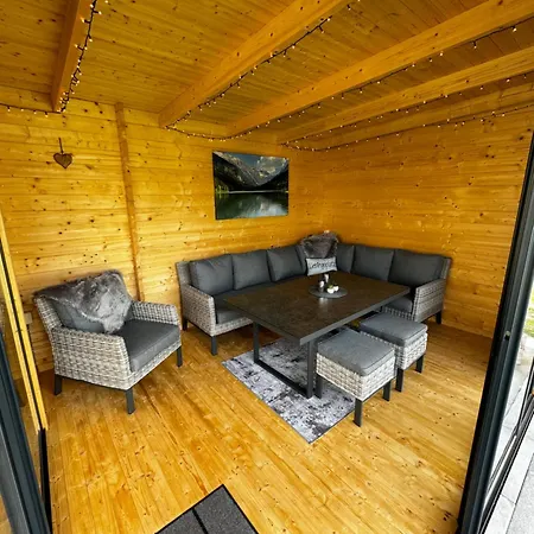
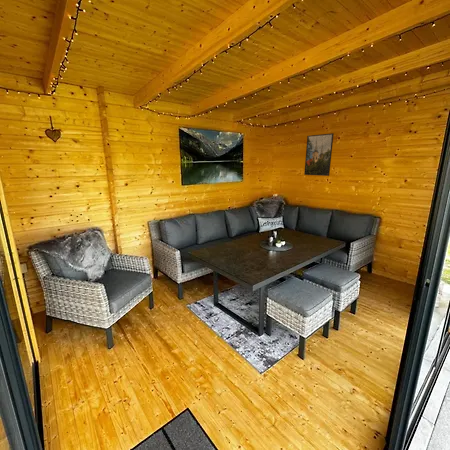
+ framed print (318, 155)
